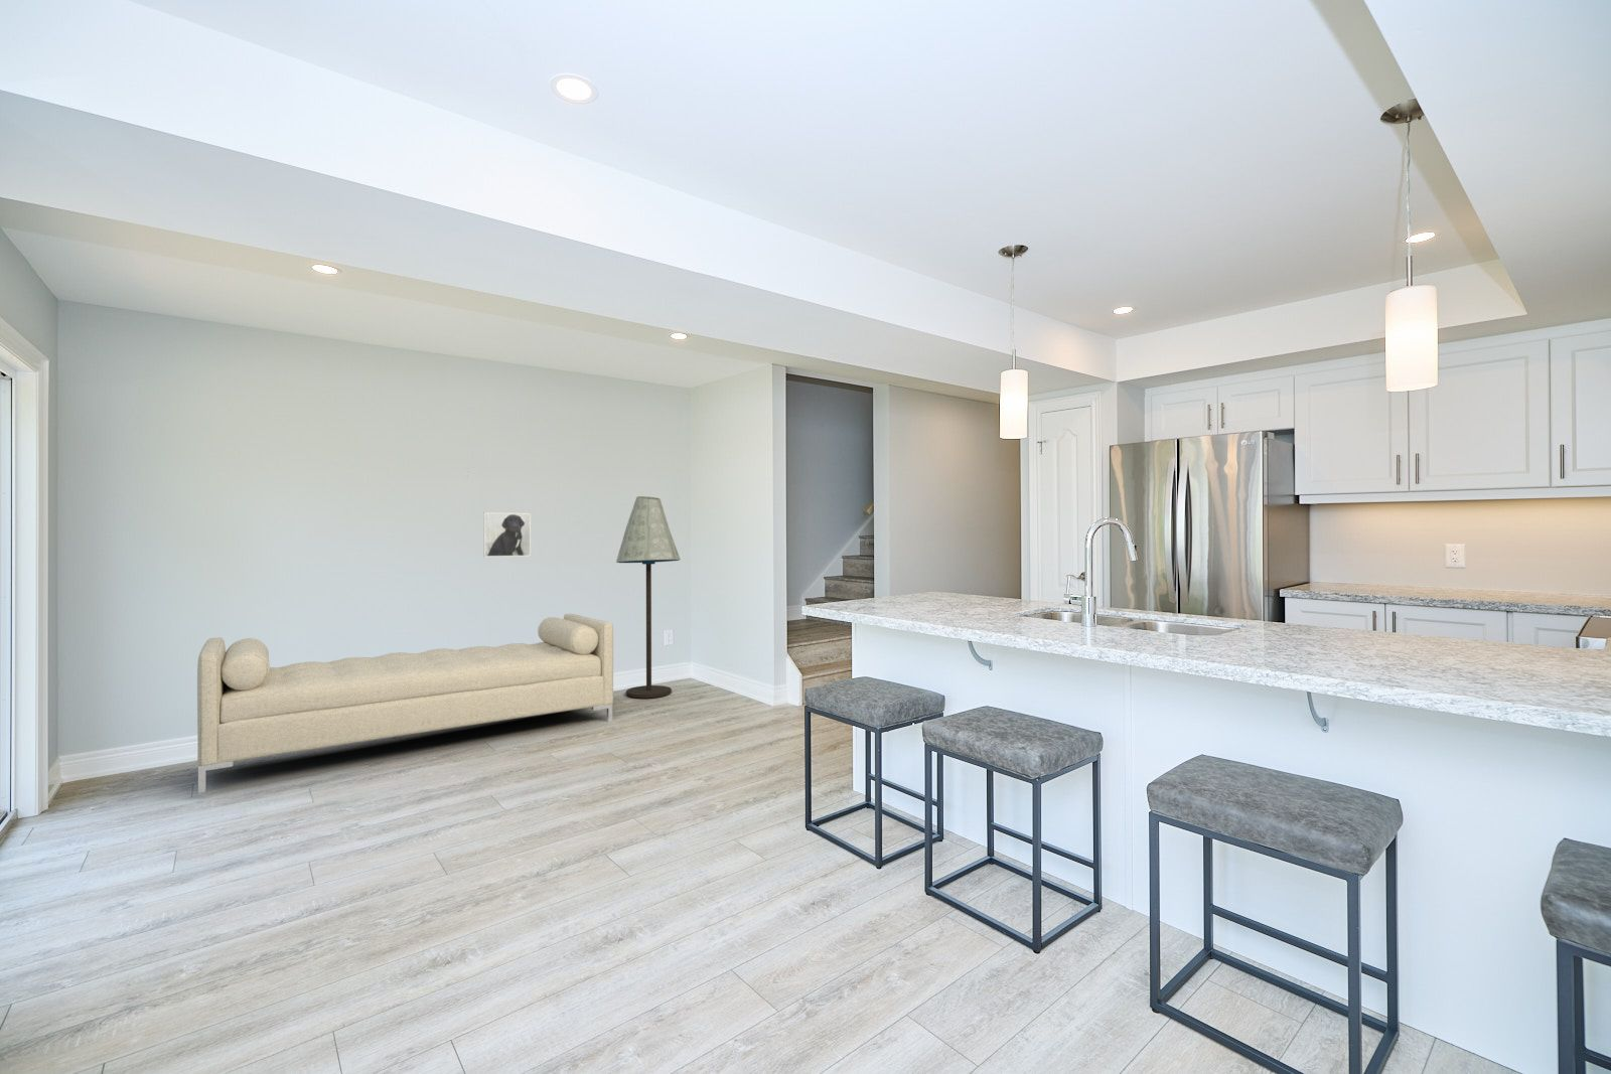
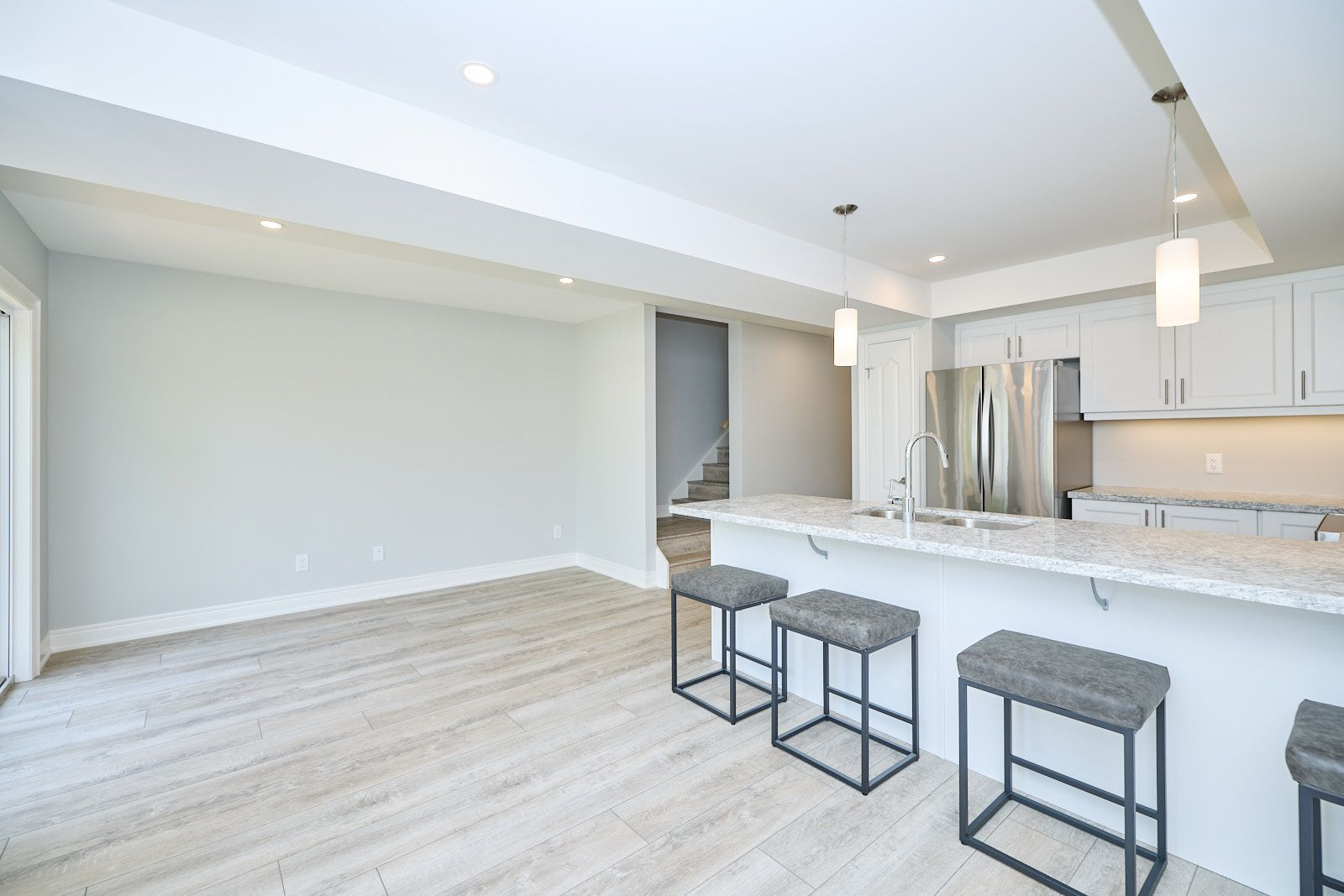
- sofa (426, 683)
- floor lamp (648, 593)
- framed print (507, 535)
